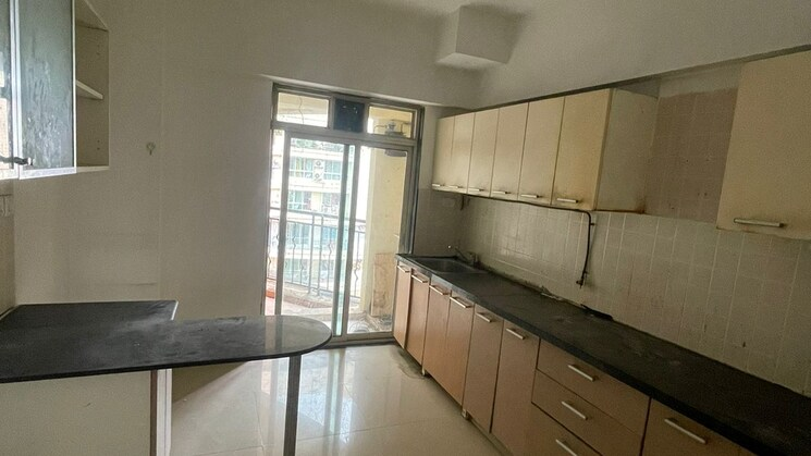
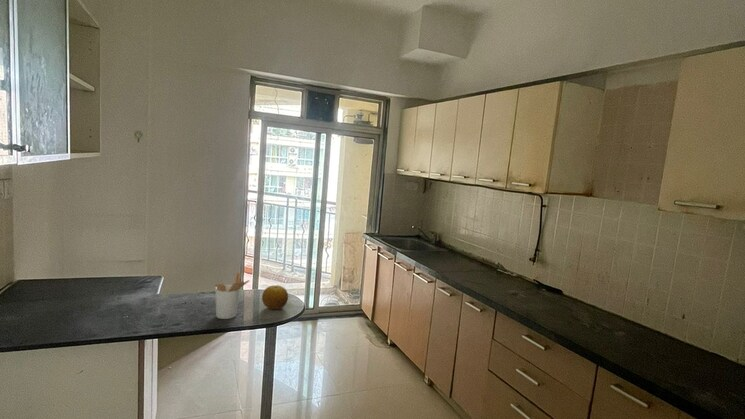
+ utensil holder (231, 296)
+ fruit (275, 297)
